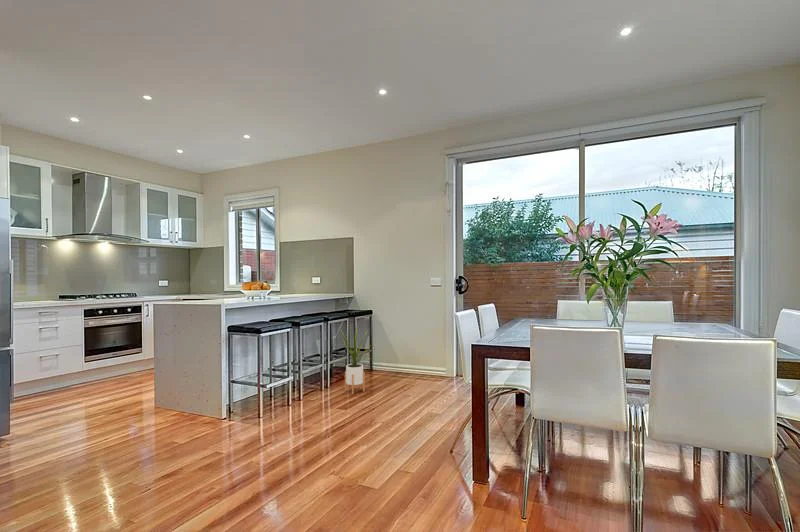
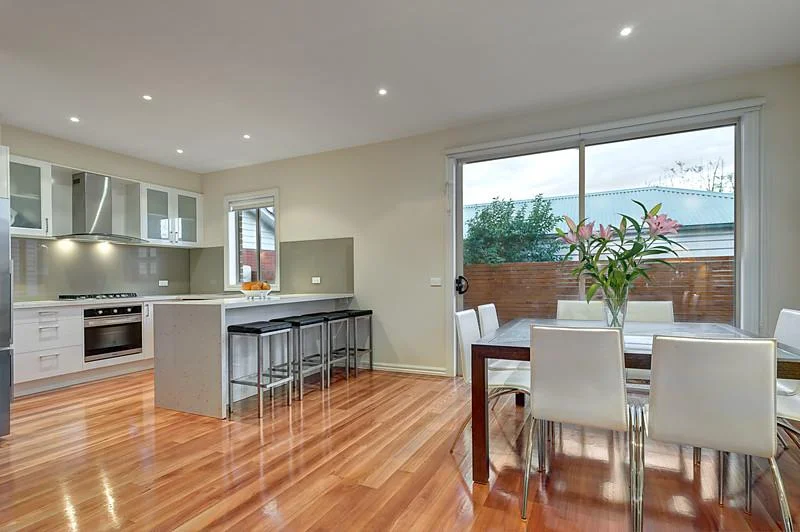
- house plant (355, 357)
